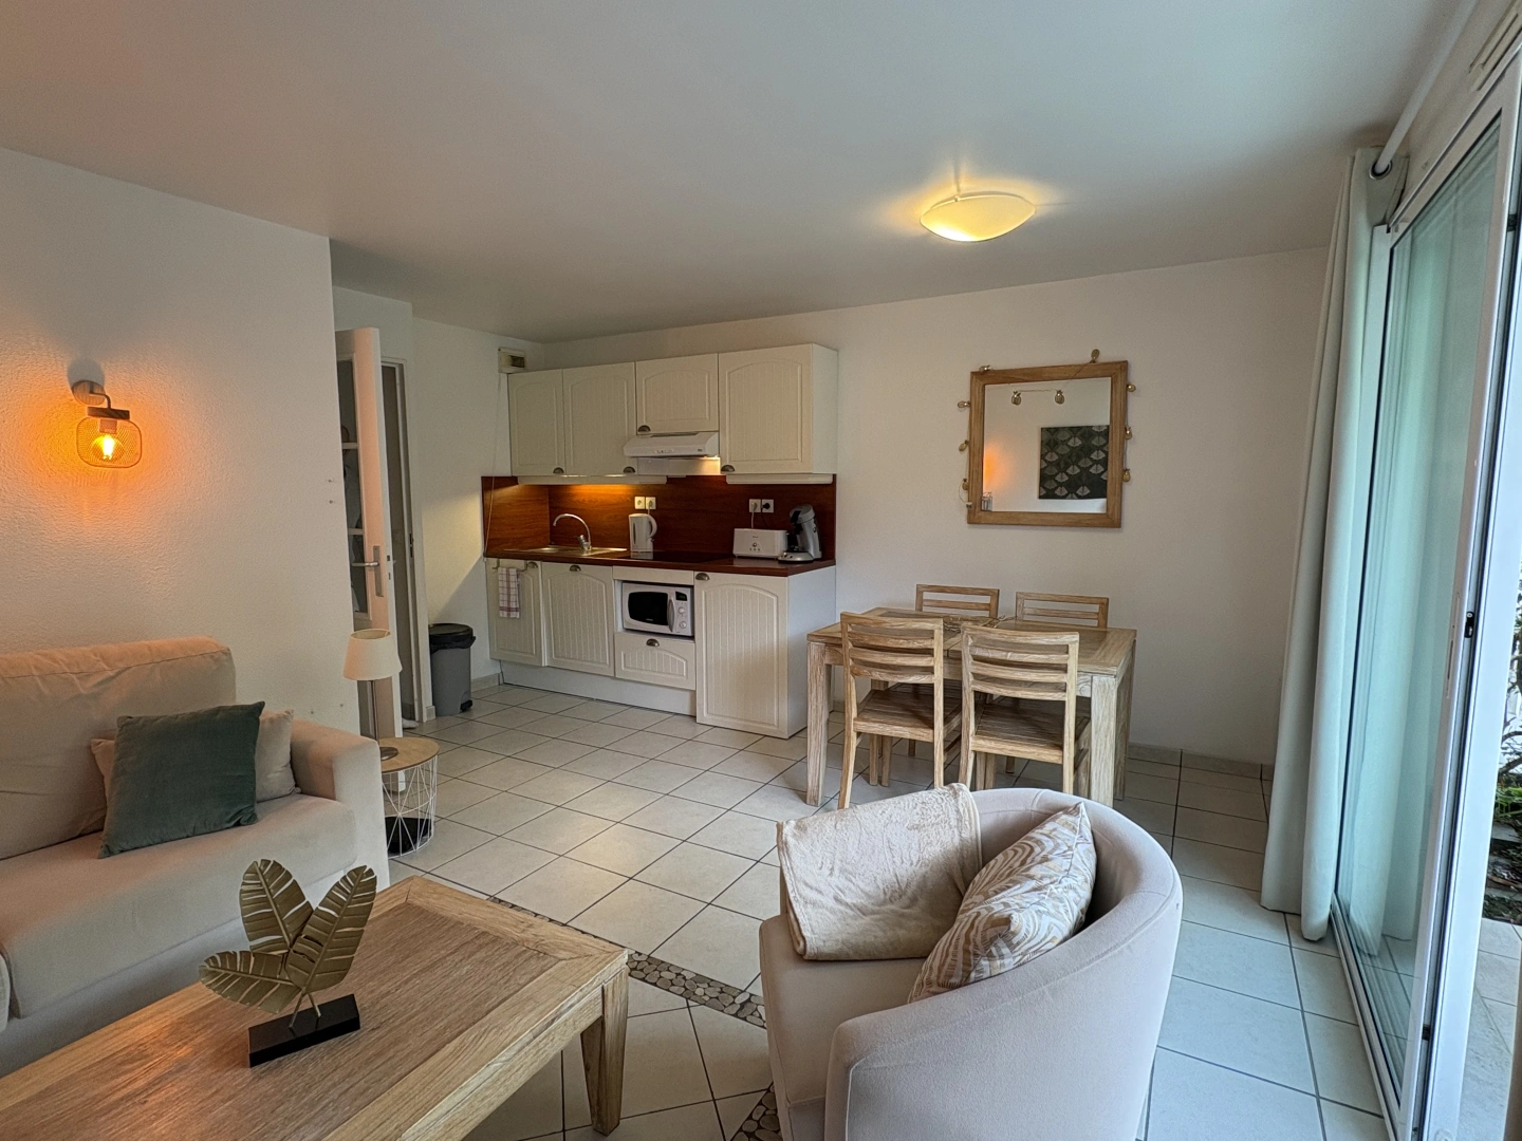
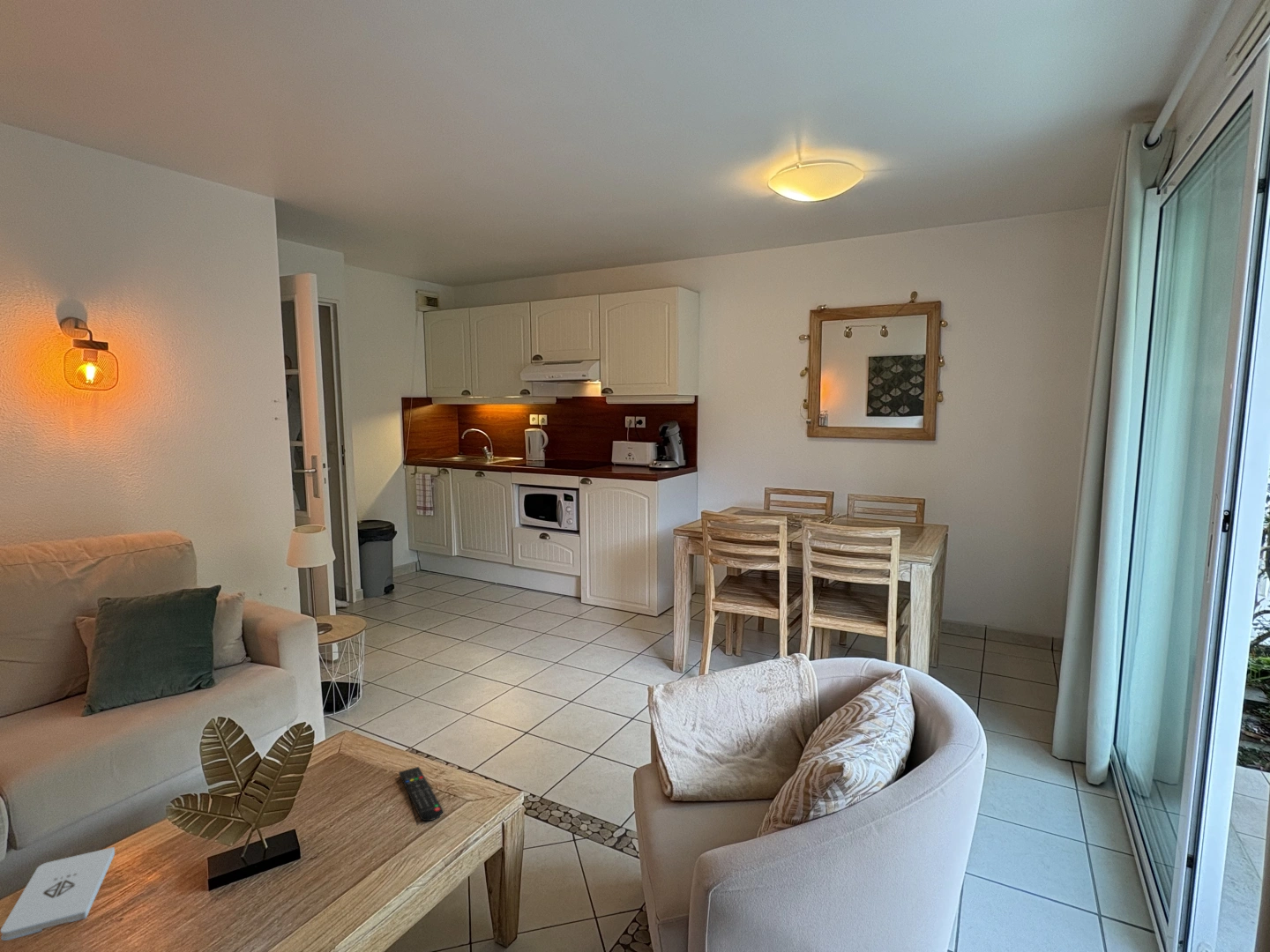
+ notepad (61, 890)
+ remote control (420, 792)
